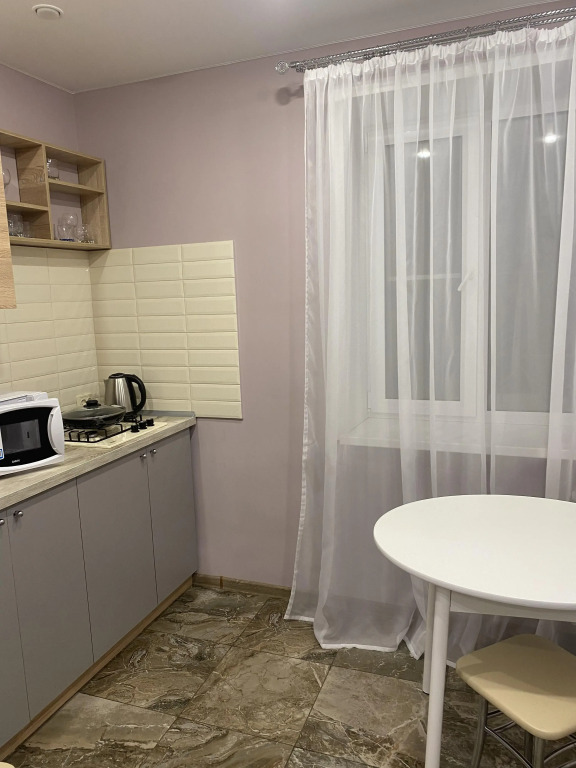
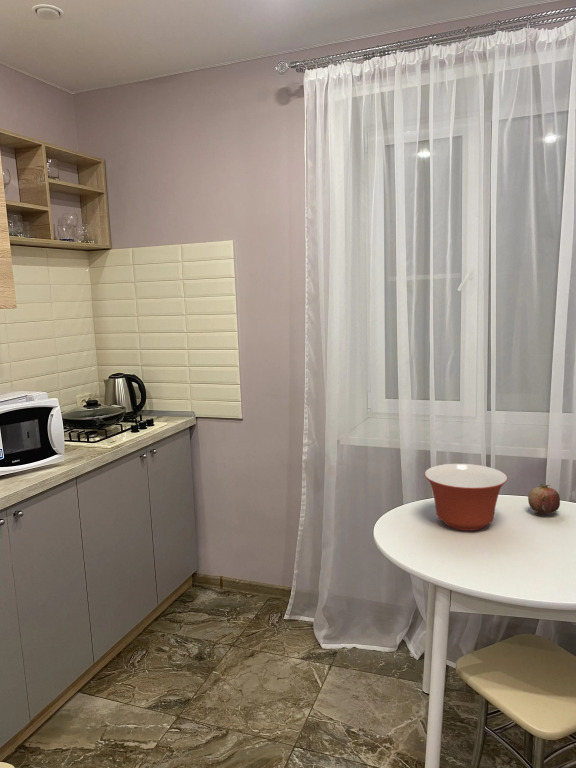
+ fruit (544, 498)
+ mixing bowl (464, 499)
